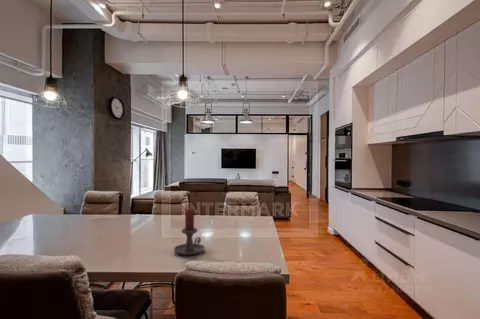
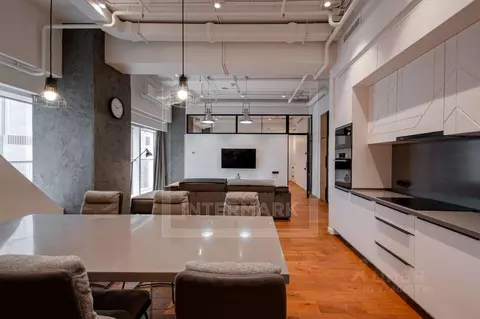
- candle holder (191, 229)
